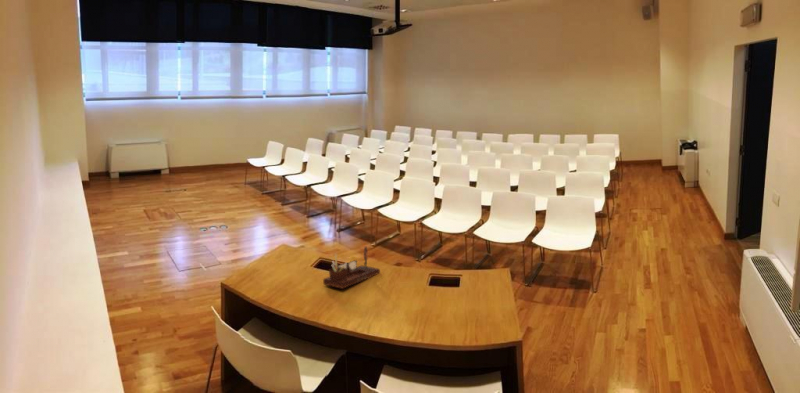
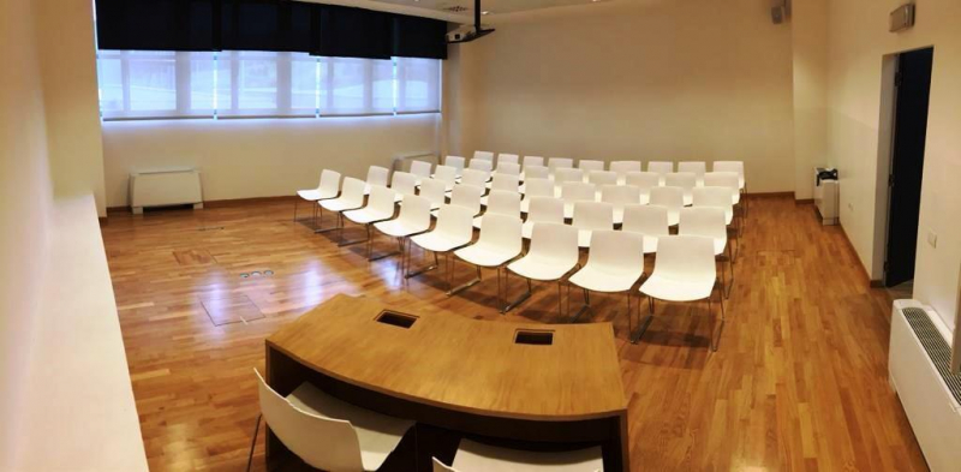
- desk organizer (350, 265)
